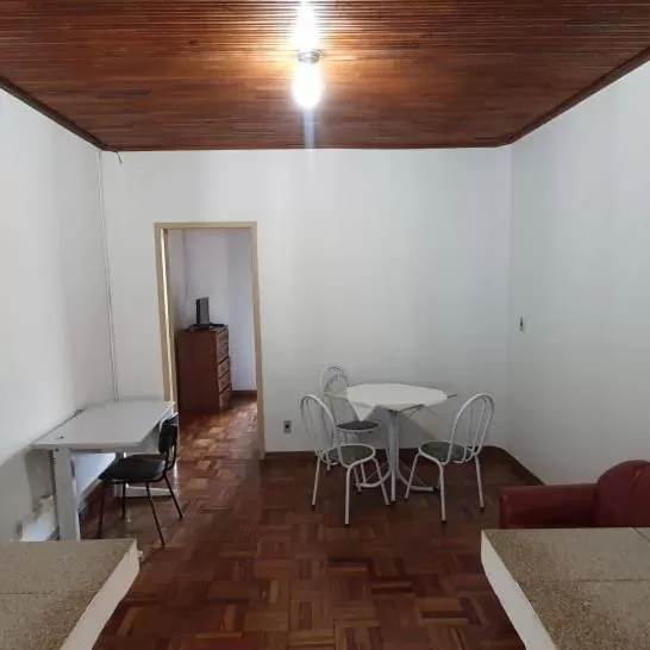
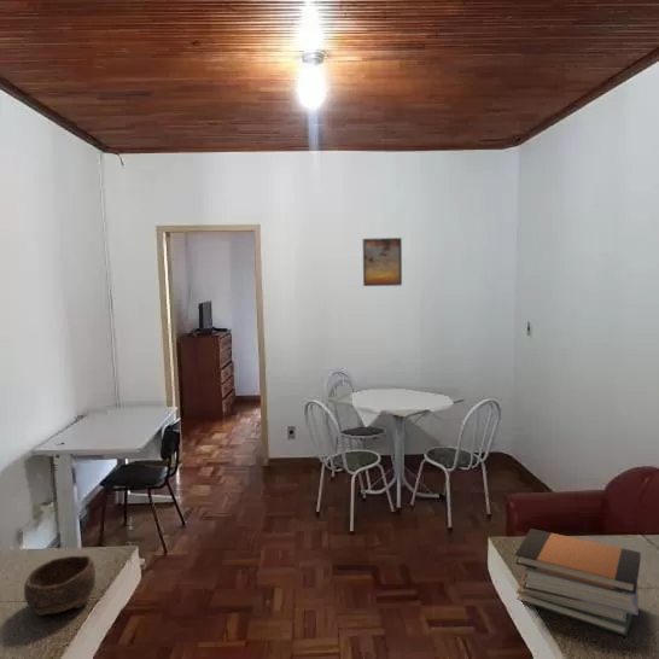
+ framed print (381, 262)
+ book stack (577, 578)
+ bowl (60, 584)
